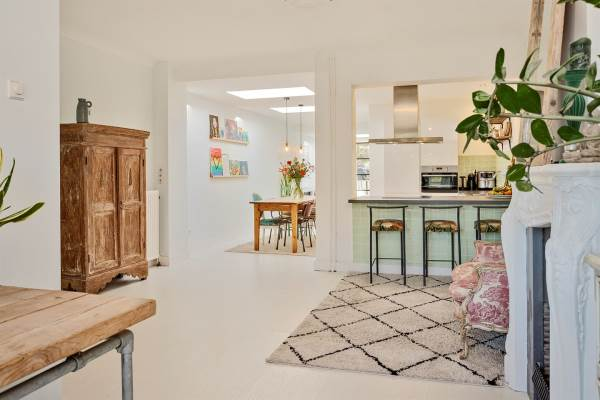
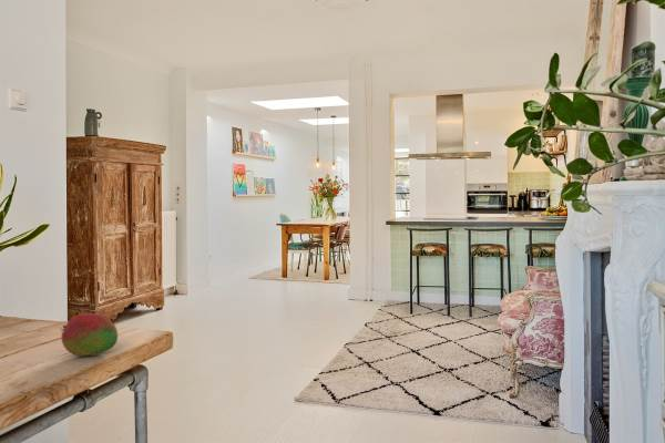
+ fruit (90, 333)
